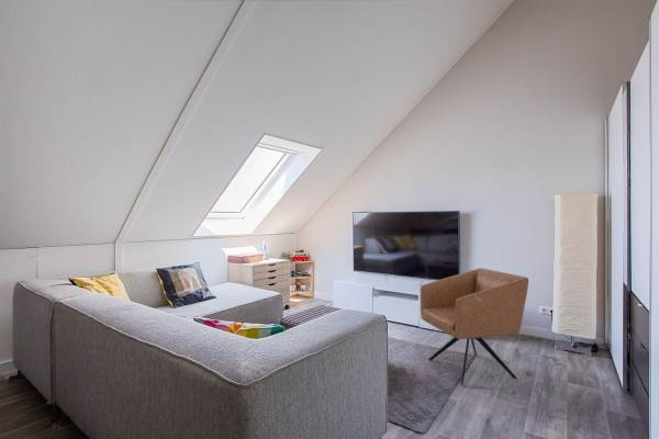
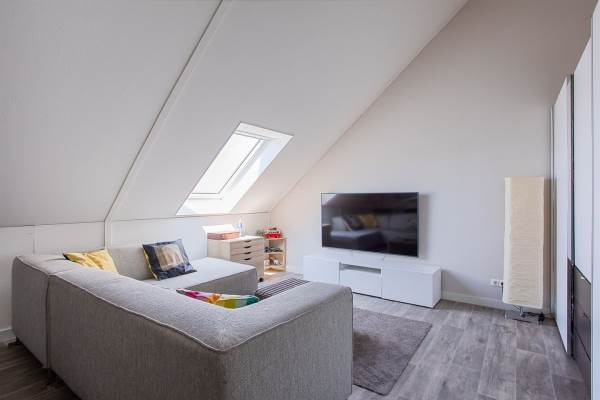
- chair (469, 320)
